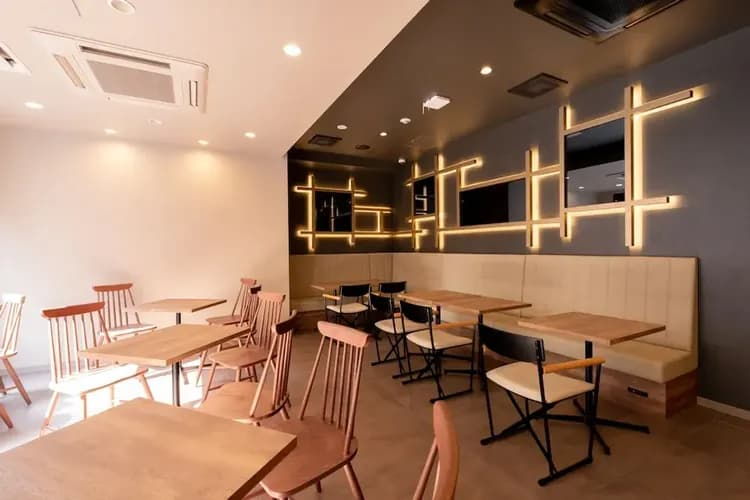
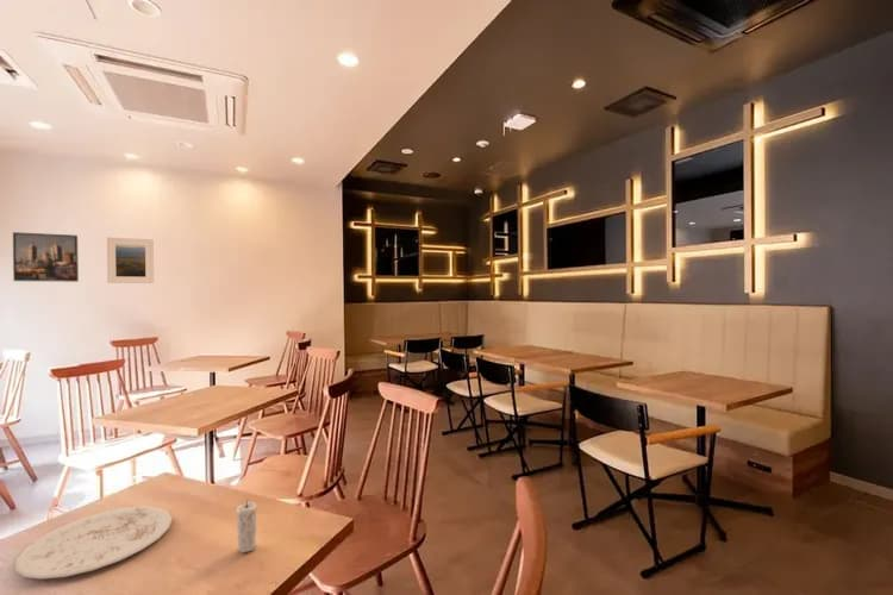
+ candle (246, 521)
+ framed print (46, 257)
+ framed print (130, 261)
+ plate (100, 538)
